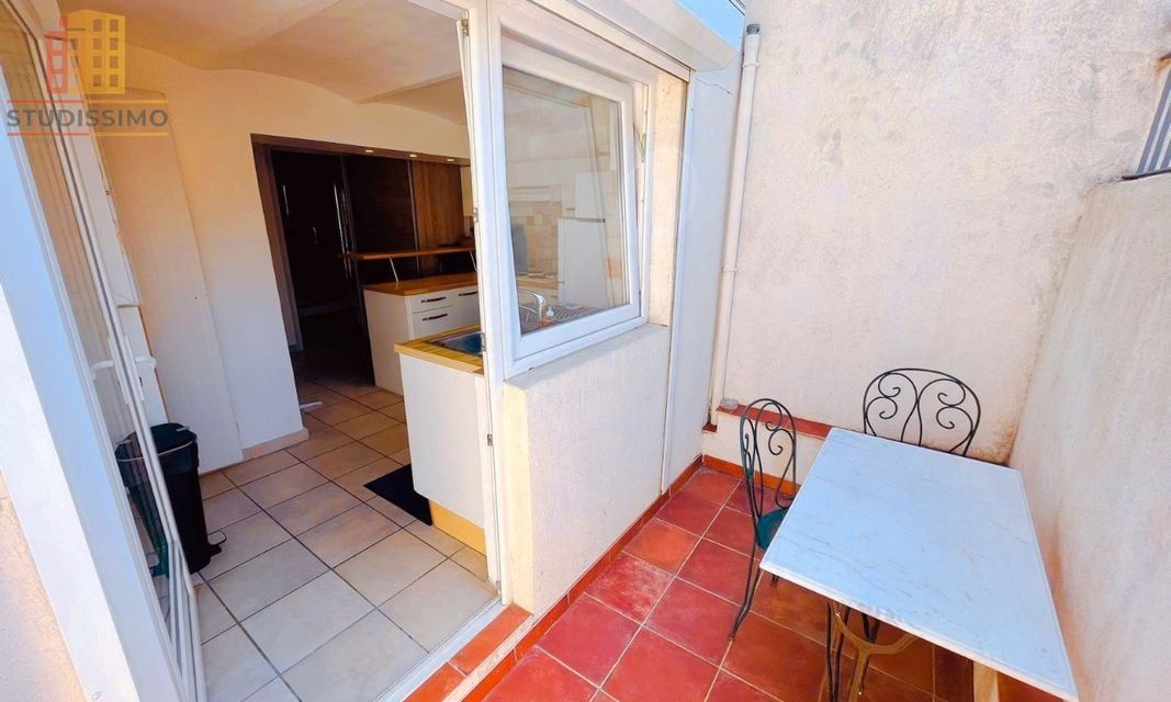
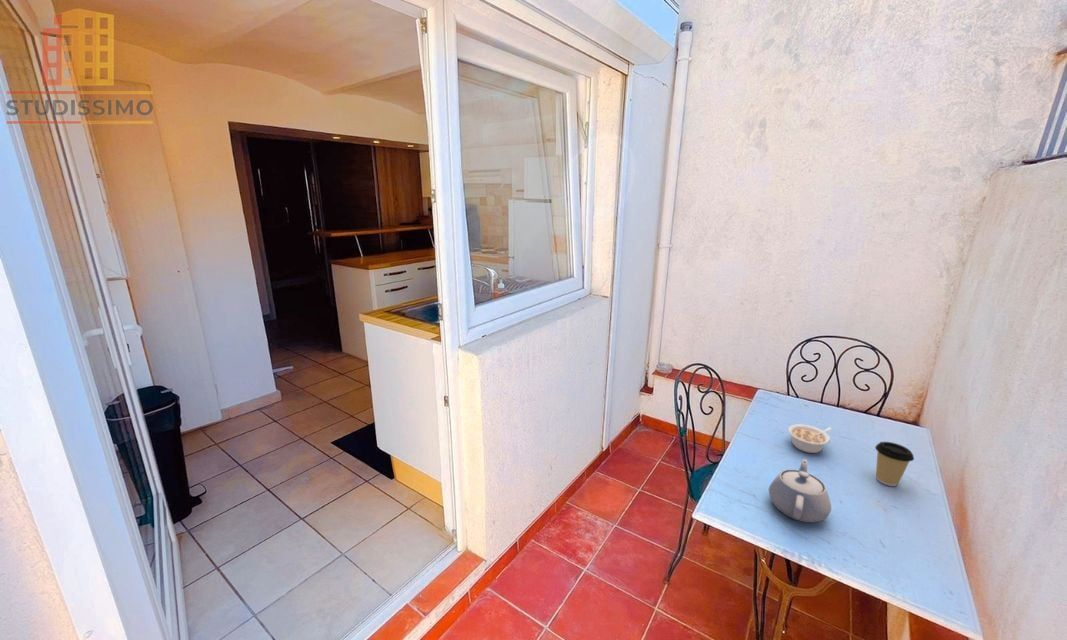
+ teapot (799, 490)
+ coffee cup (891, 464)
+ legume (808, 438)
